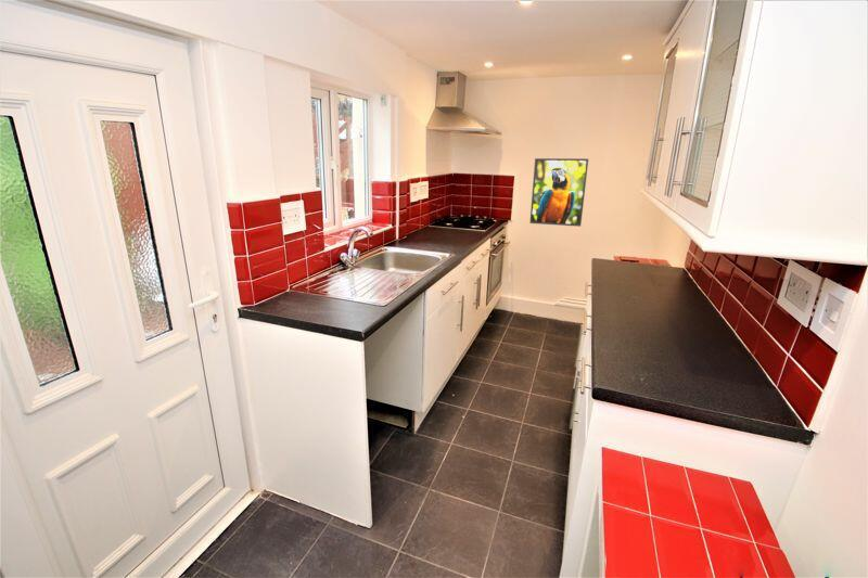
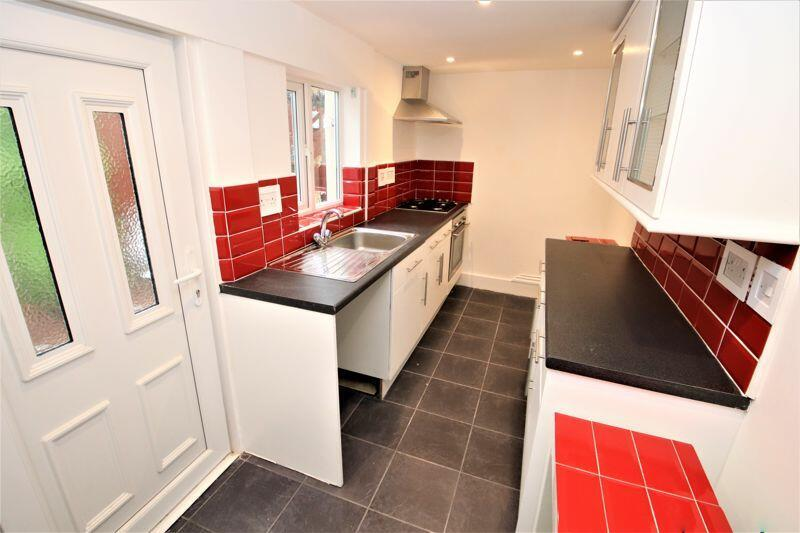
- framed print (558, 192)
